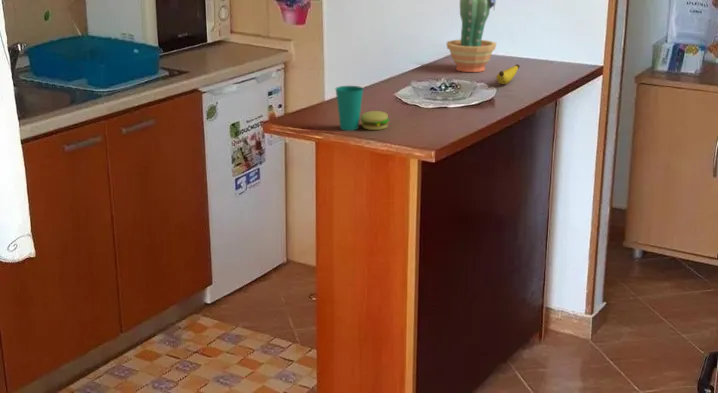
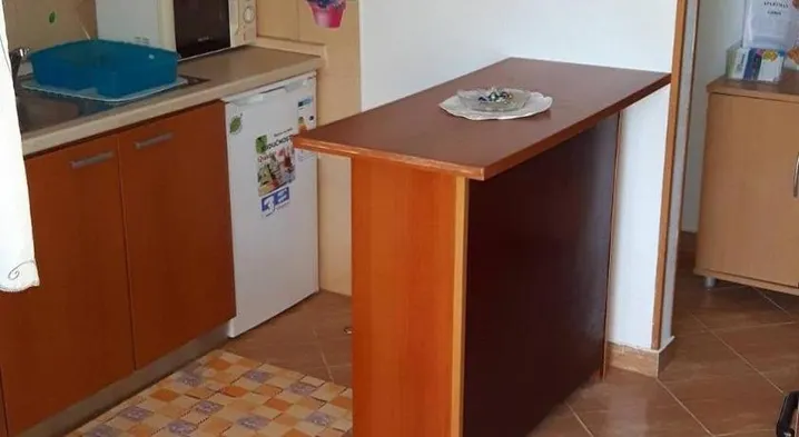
- banana (505, 74)
- potted cactus (472, 28)
- cup (360, 108)
